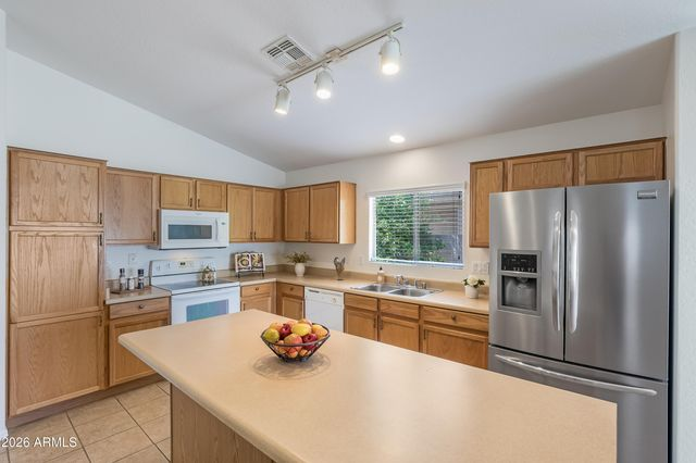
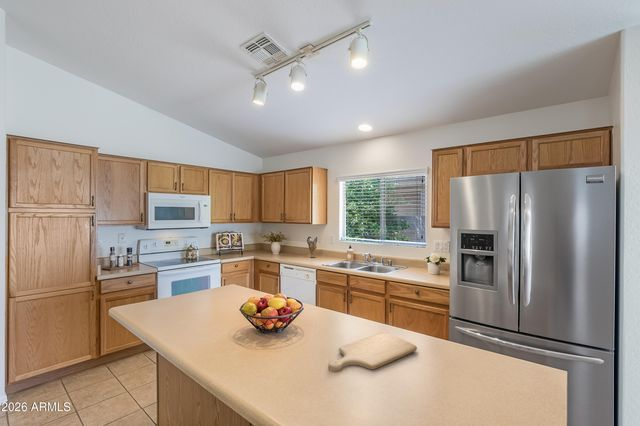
+ chopping board (368, 352)
